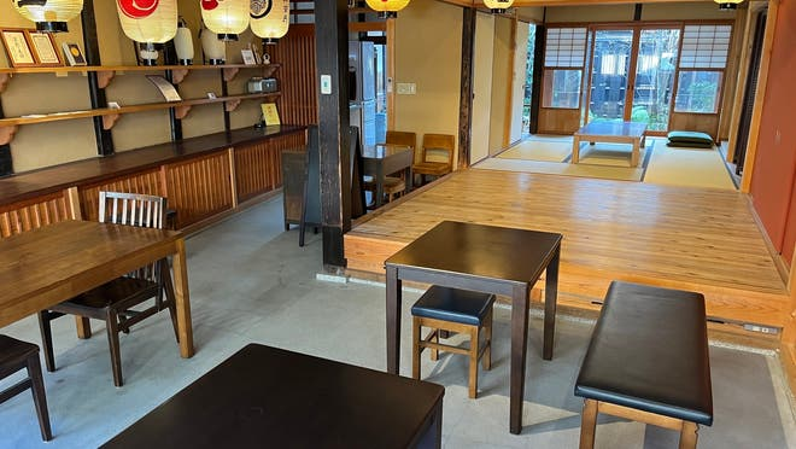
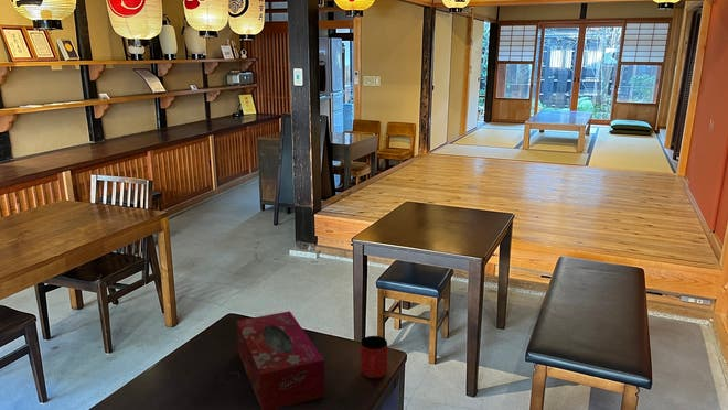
+ cup (373, 360)
+ tissue box (277, 356)
